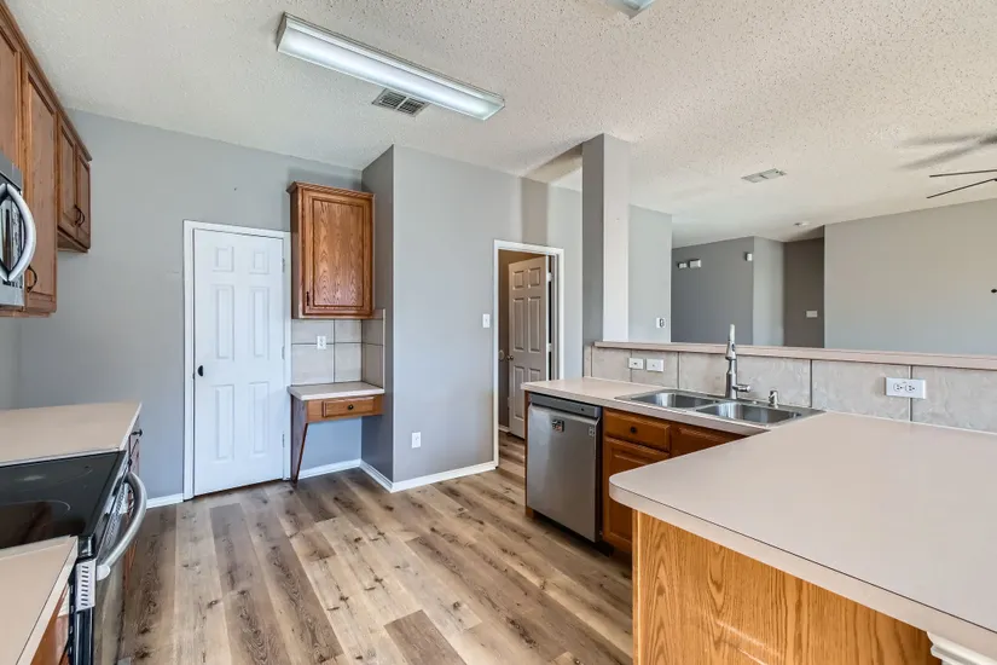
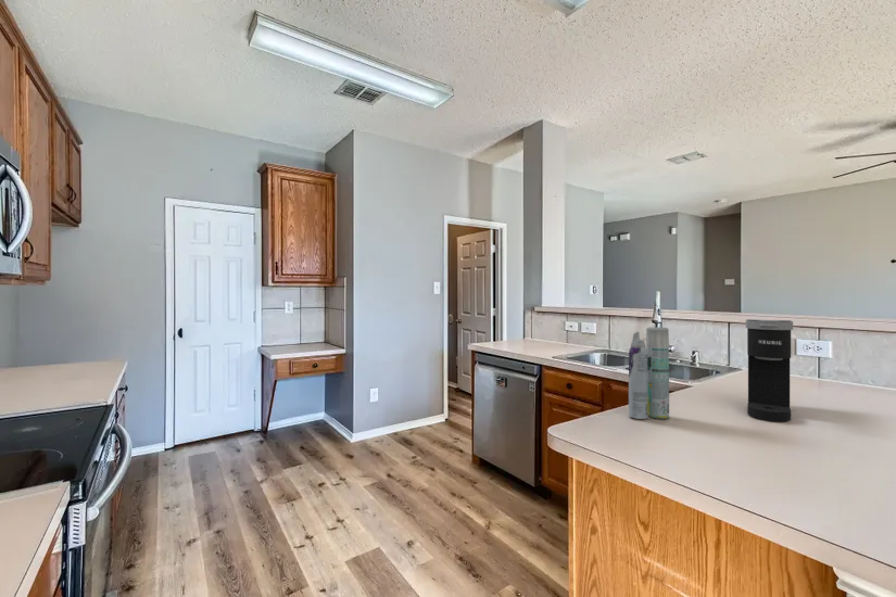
+ aerosol can (648, 372)
+ coffee maker (768, 365)
